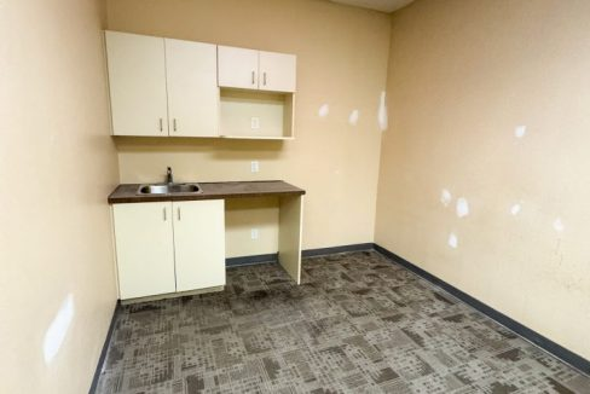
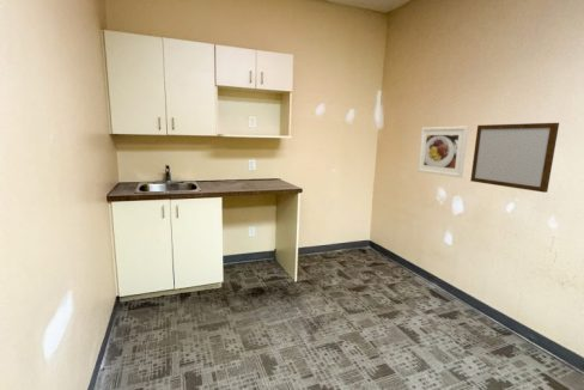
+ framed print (440, 151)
+ writing board (509, 156)
